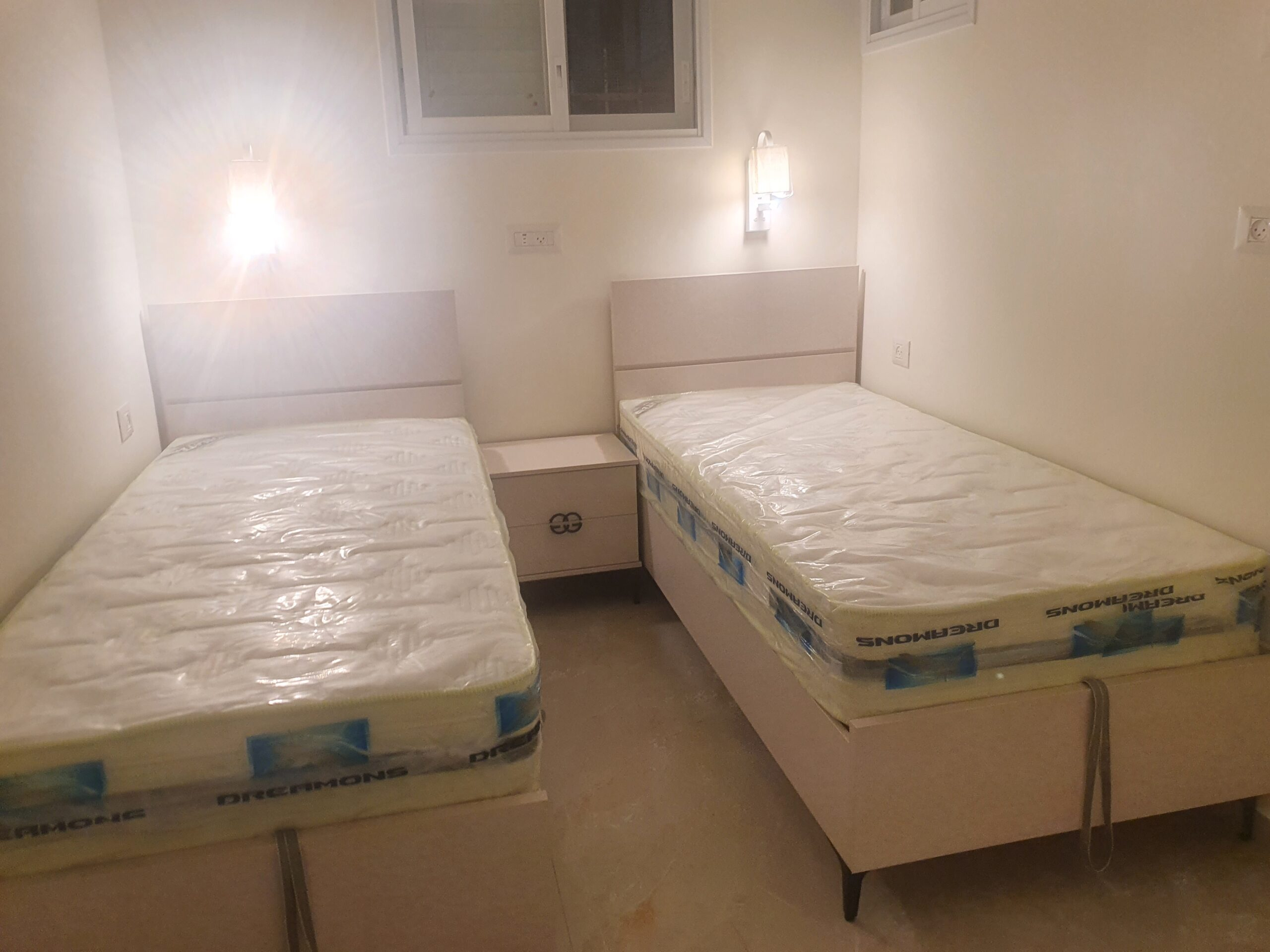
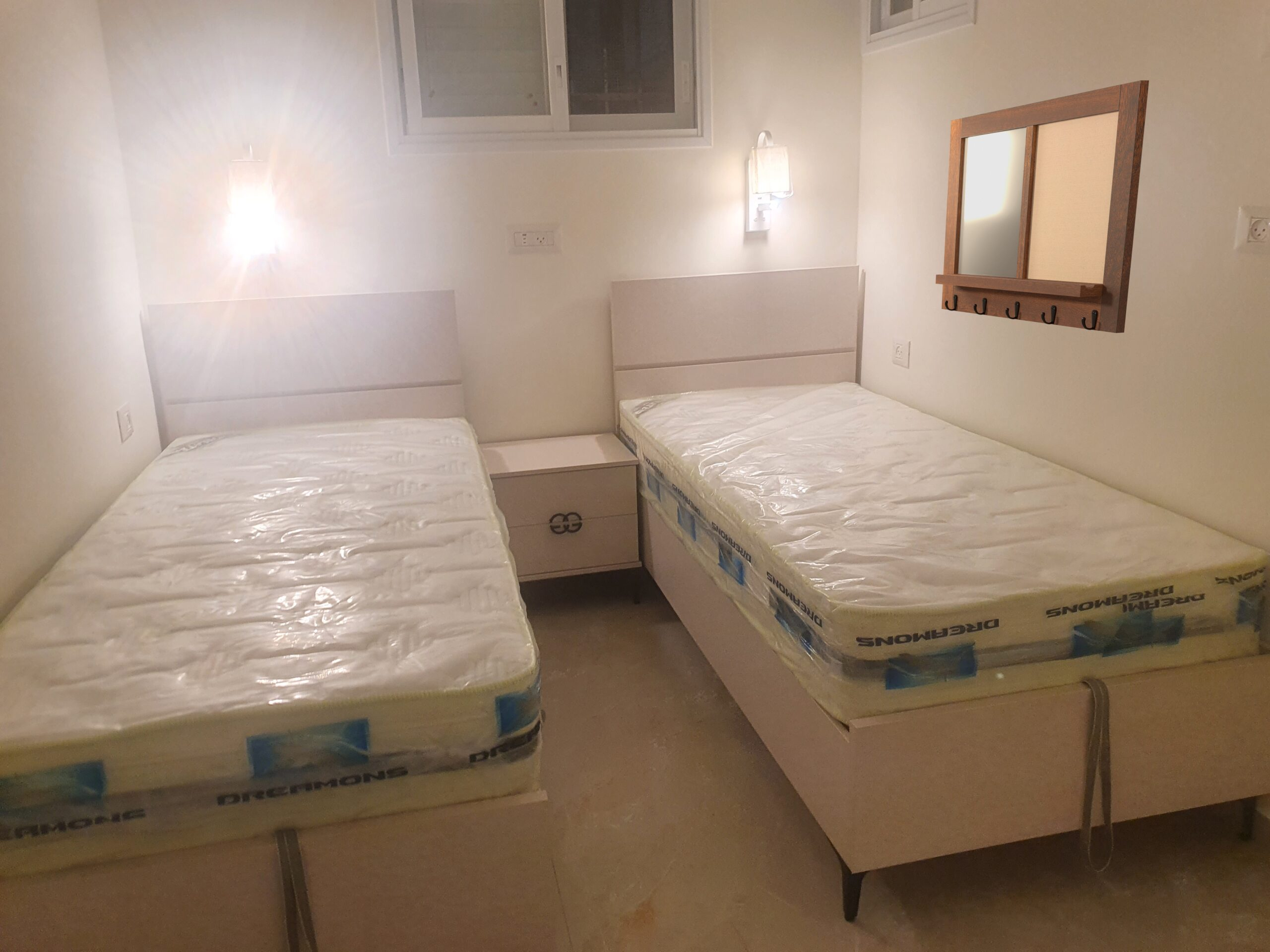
+ writing board (1017, 214)
